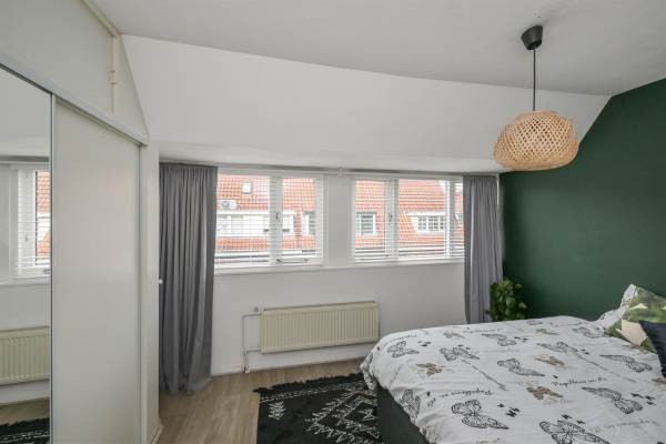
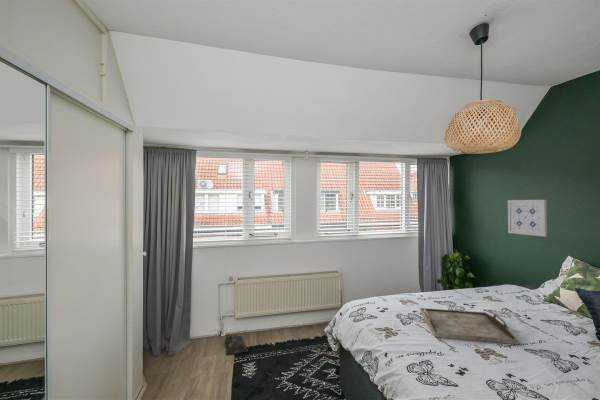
+ bag (236, 342)
+ wall art (526, 217)
+ serving tray (462, 320)
